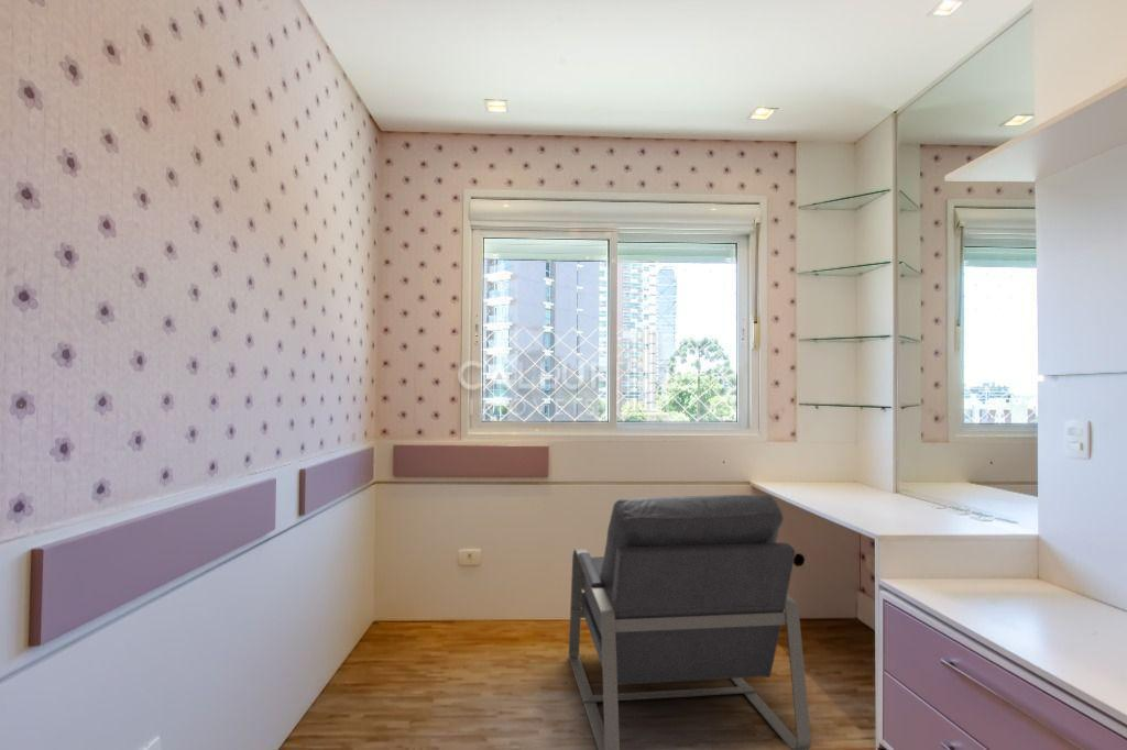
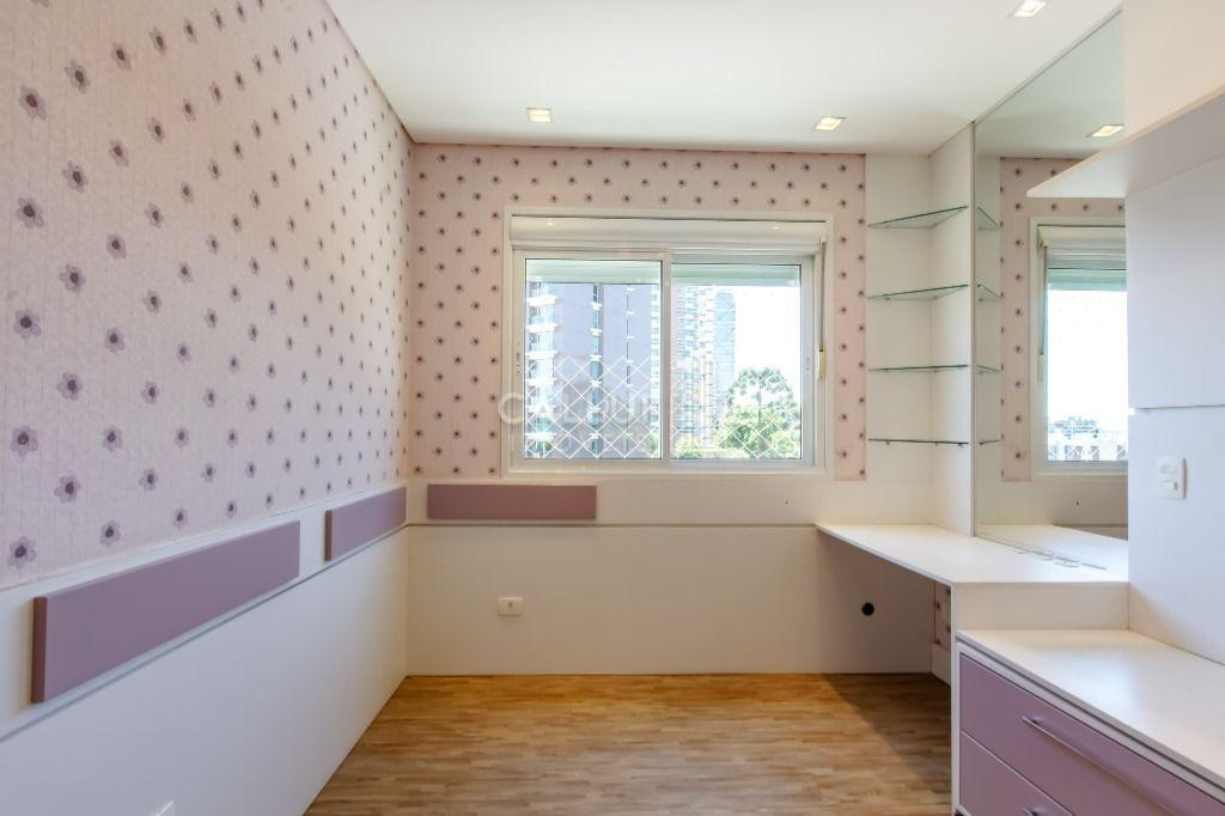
- chair (669, 589)
